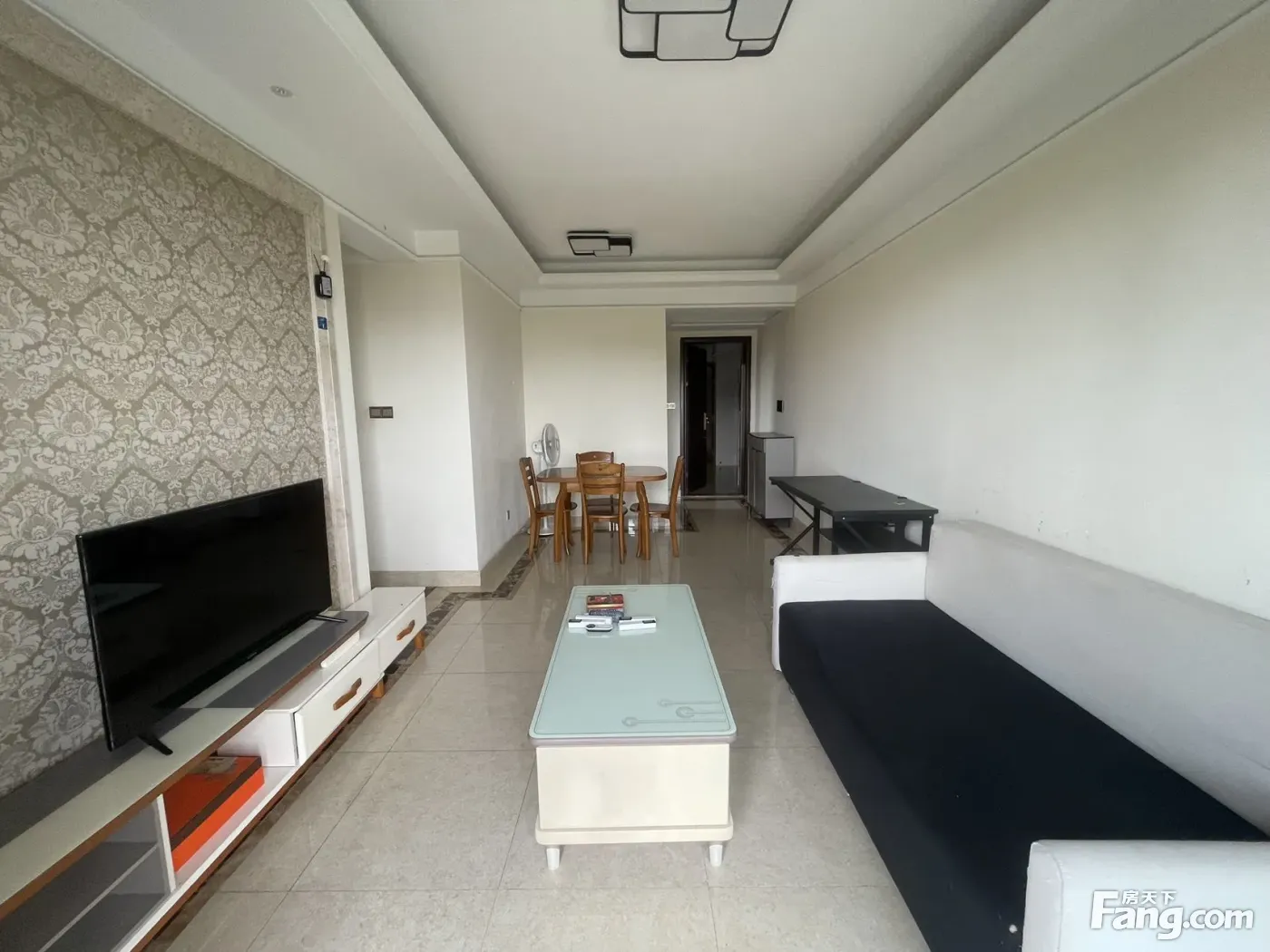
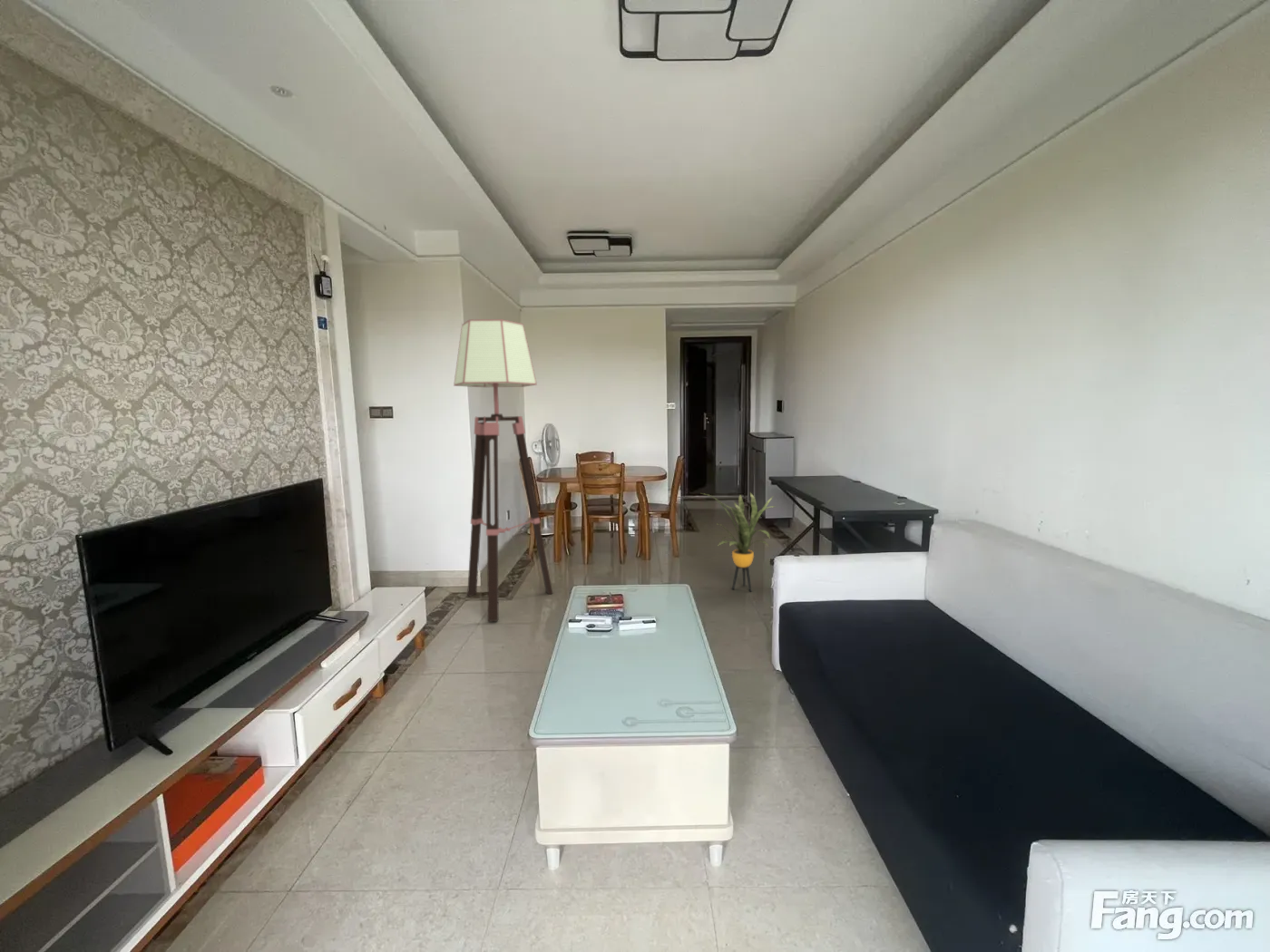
+ house plant (738, 539)
+ floor lamp (497, 467)
